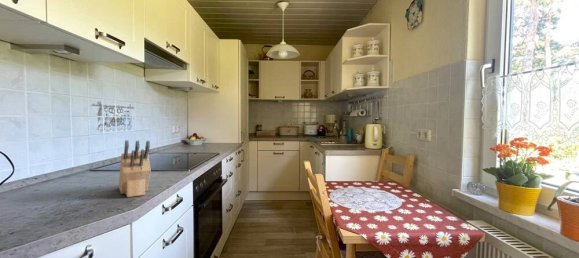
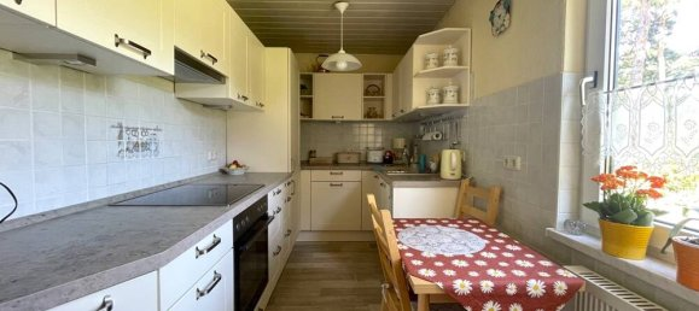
- knife block (134, 165)
